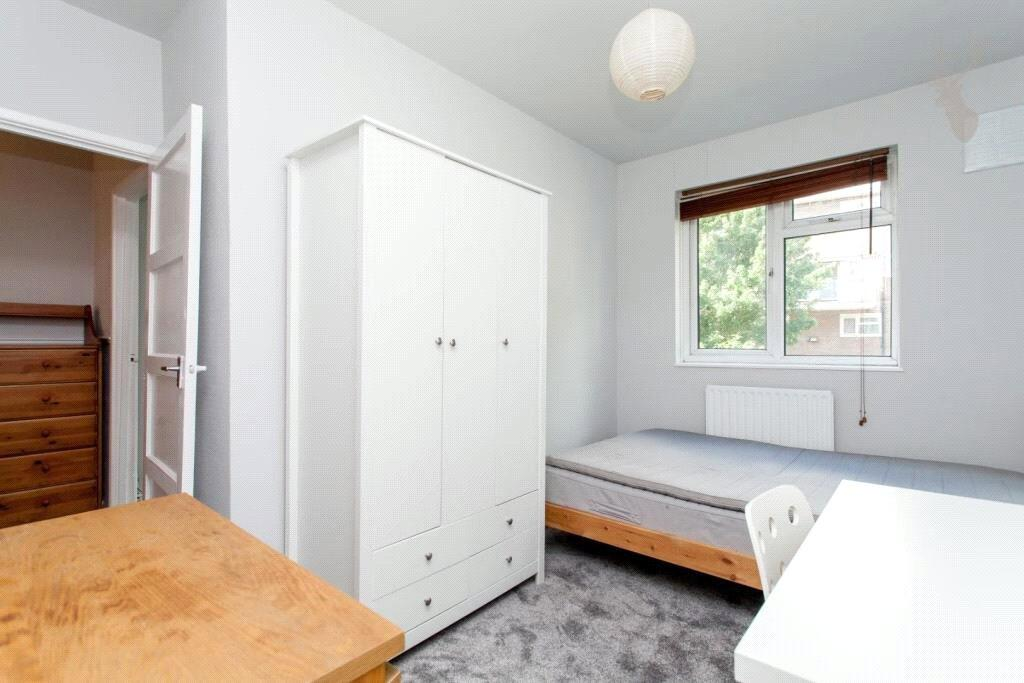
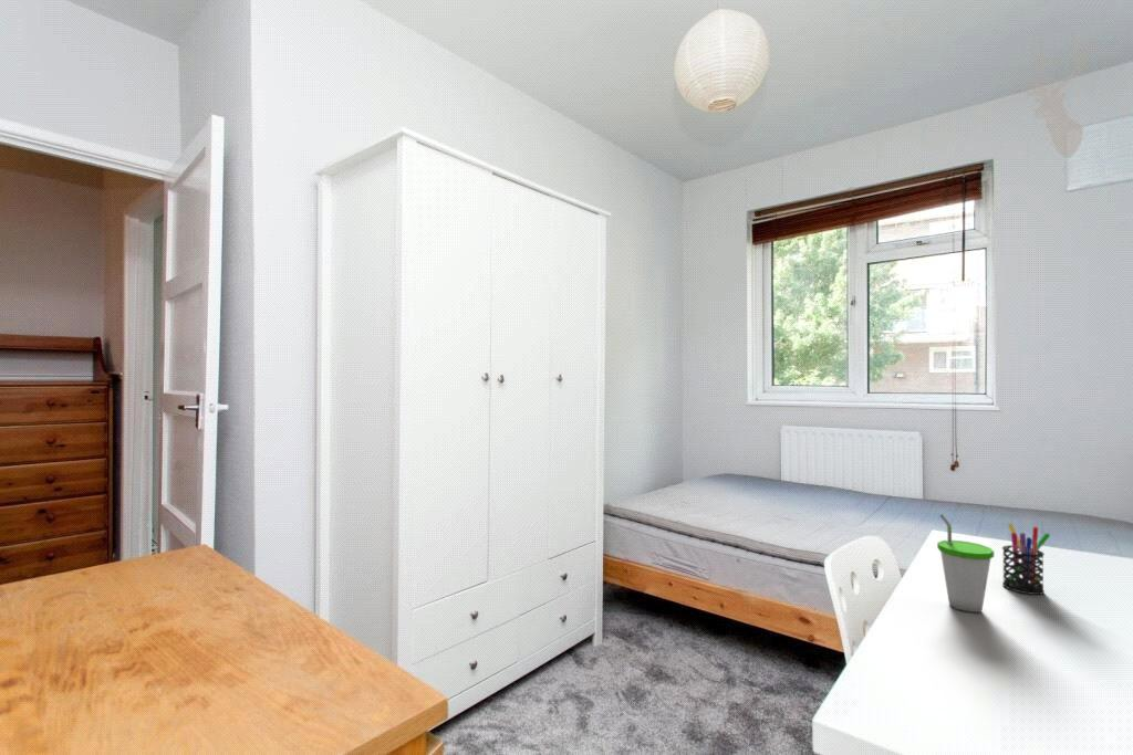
+ cup (965, 563)
+ pen holder (1028, 555)
